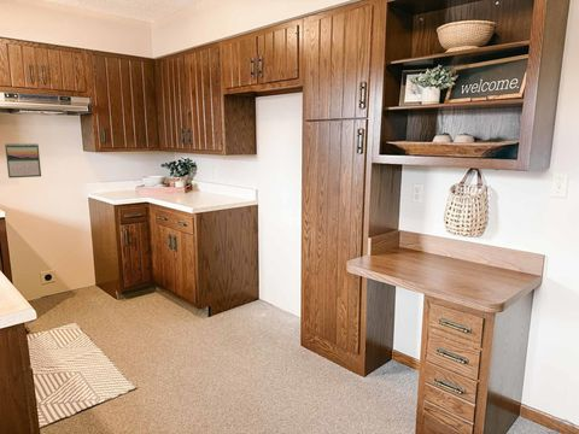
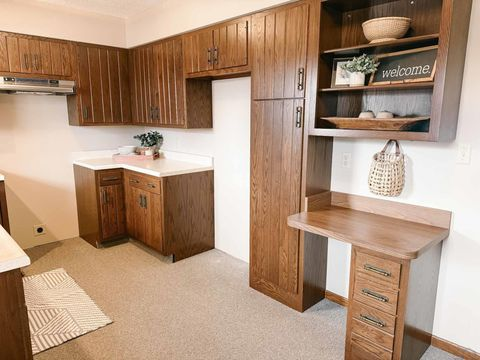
- calendar (23, 159)
